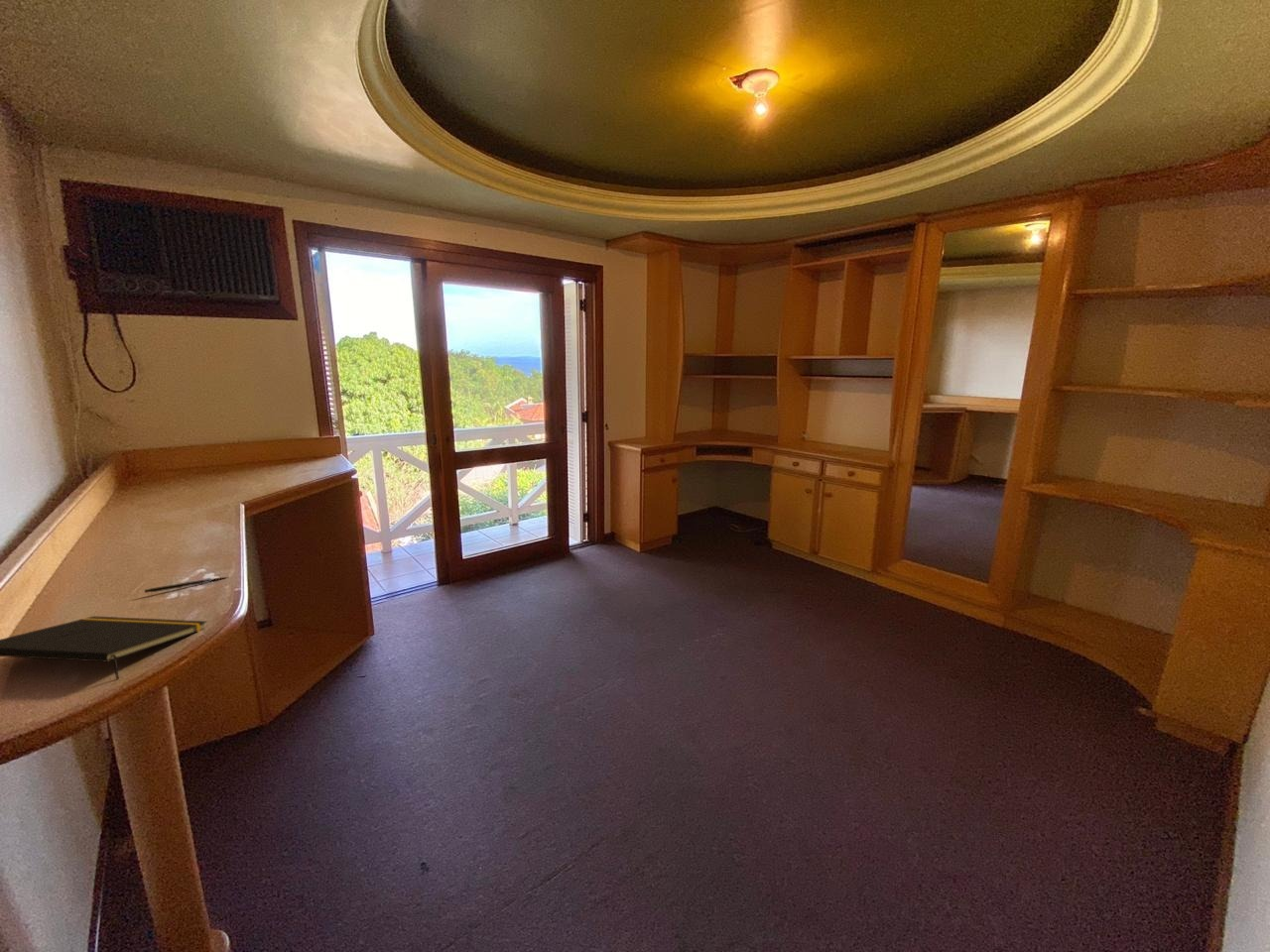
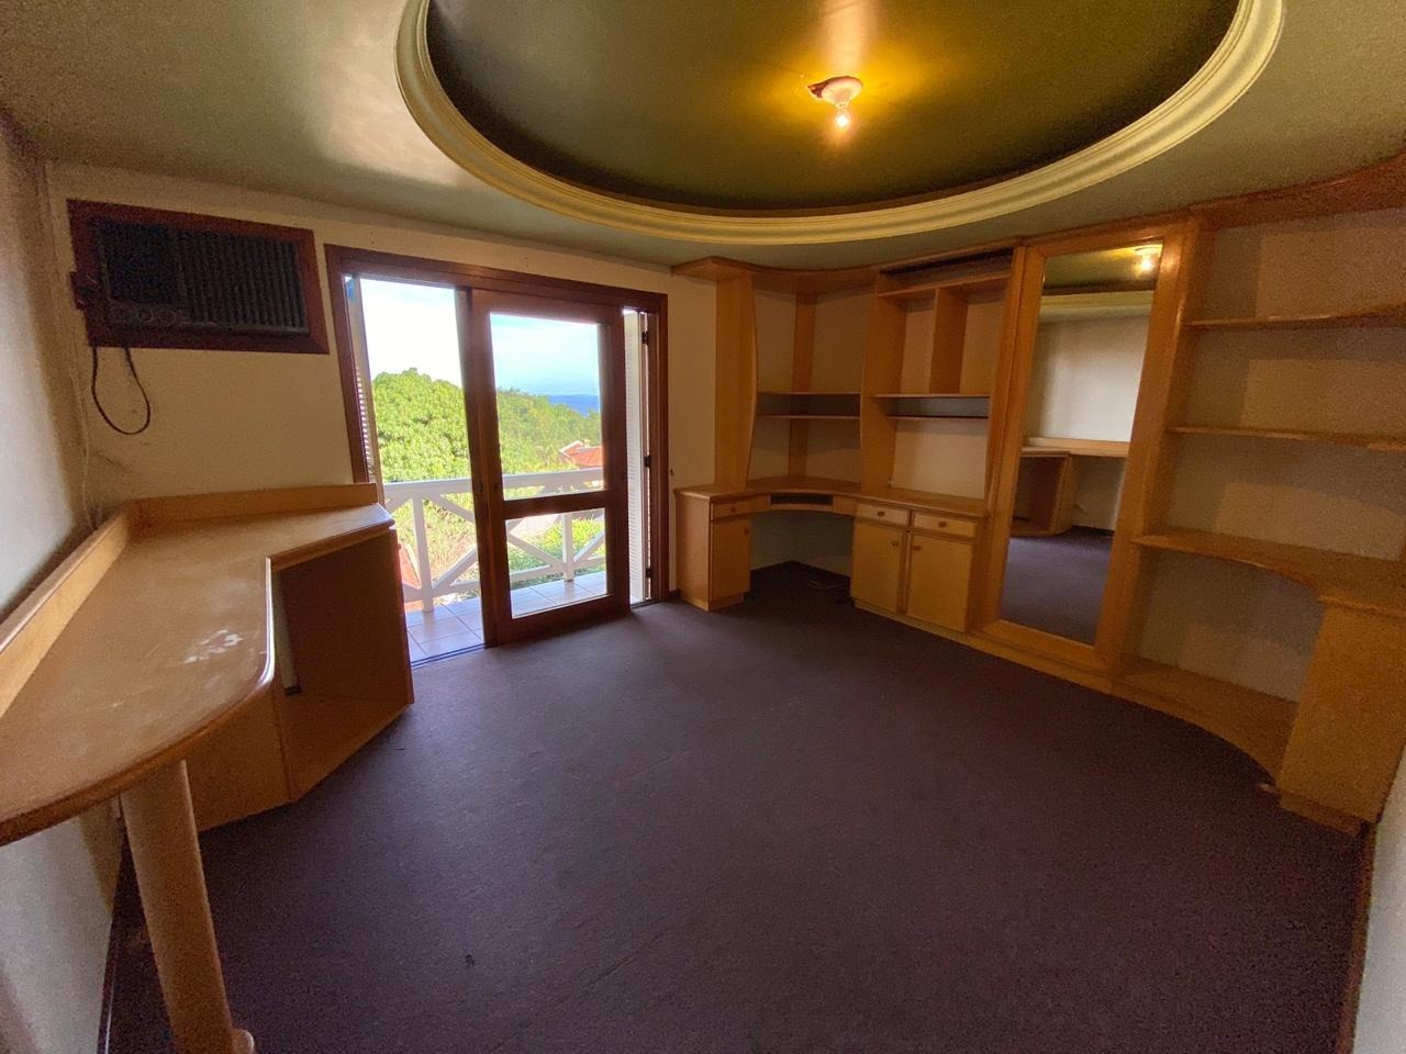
- notepad (99, 637)
- pen (188, 583)
